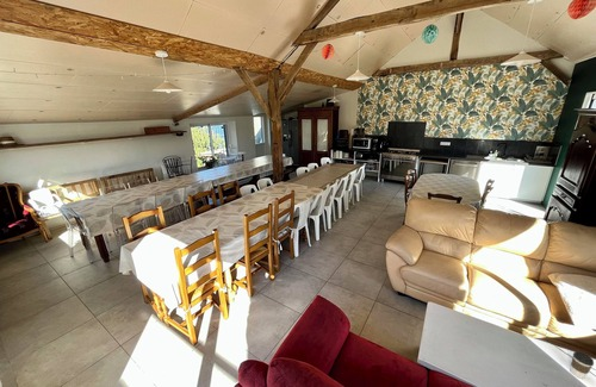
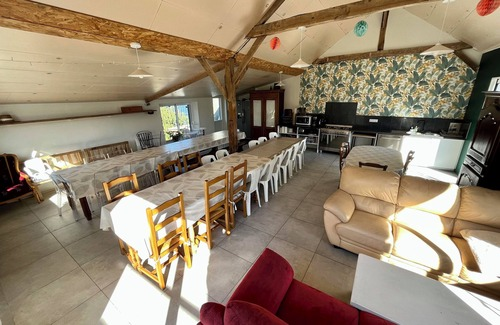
- coffee cup (581, 364)
